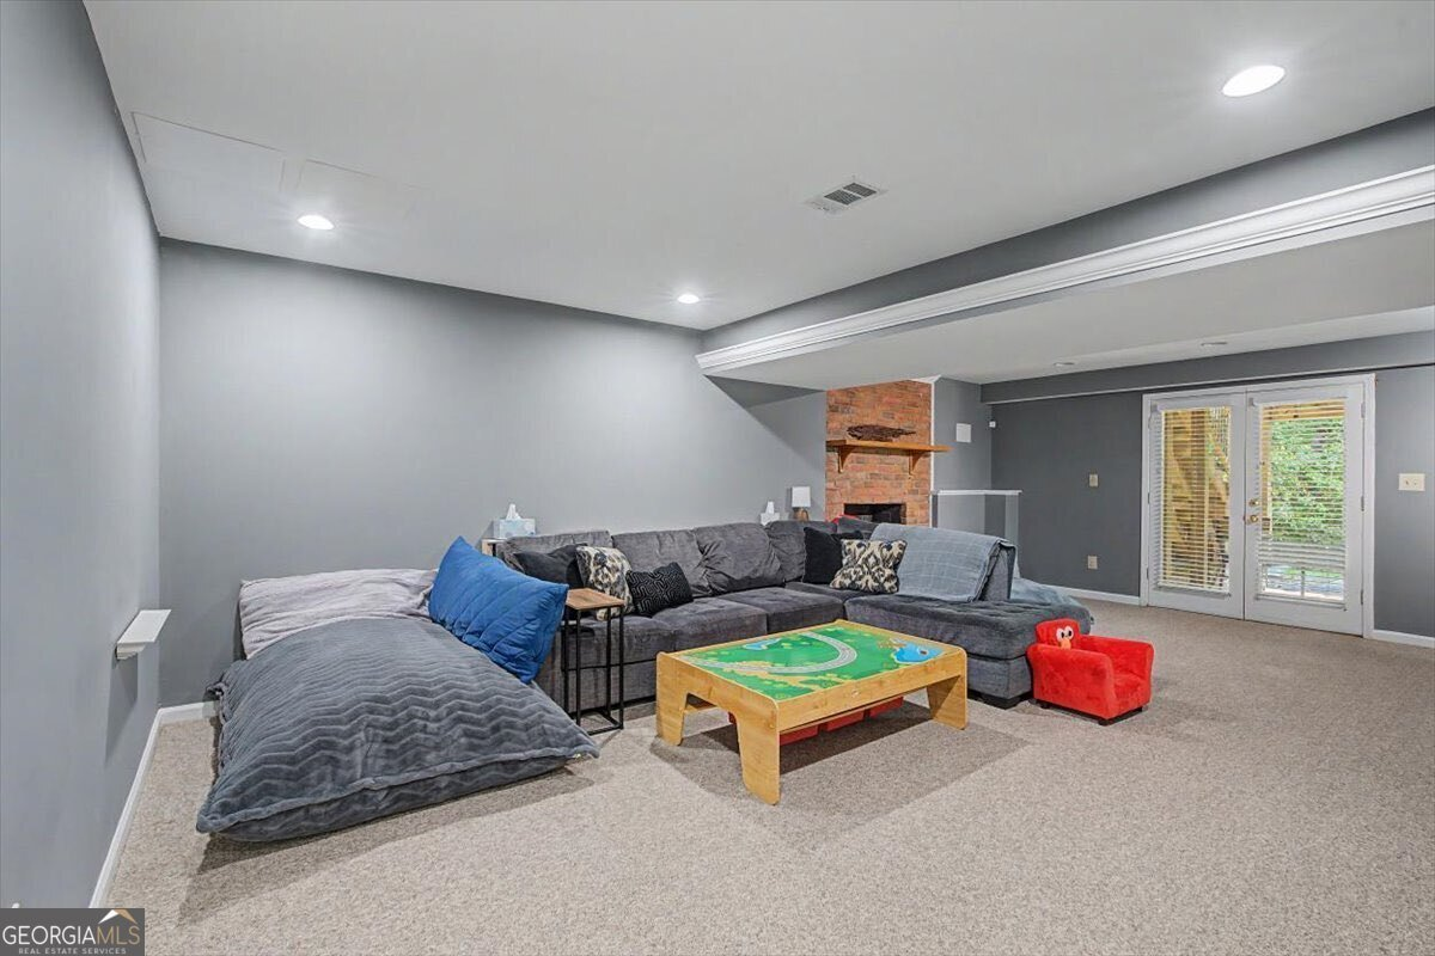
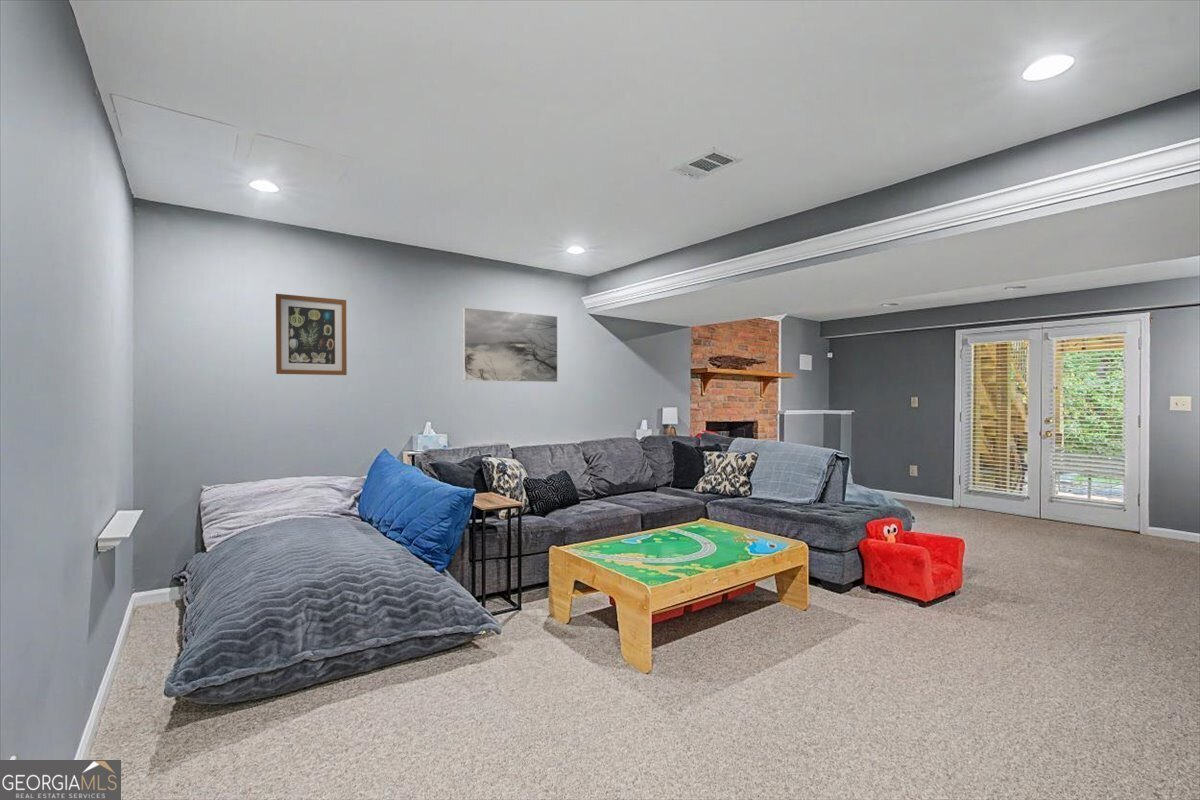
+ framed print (512, 346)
+ wall art (312, 335)
